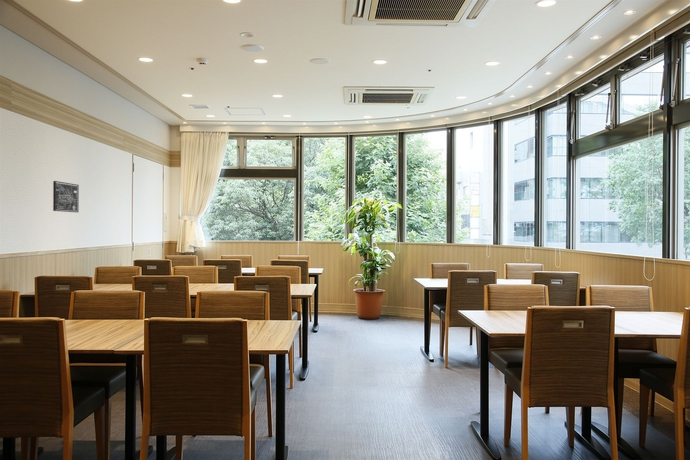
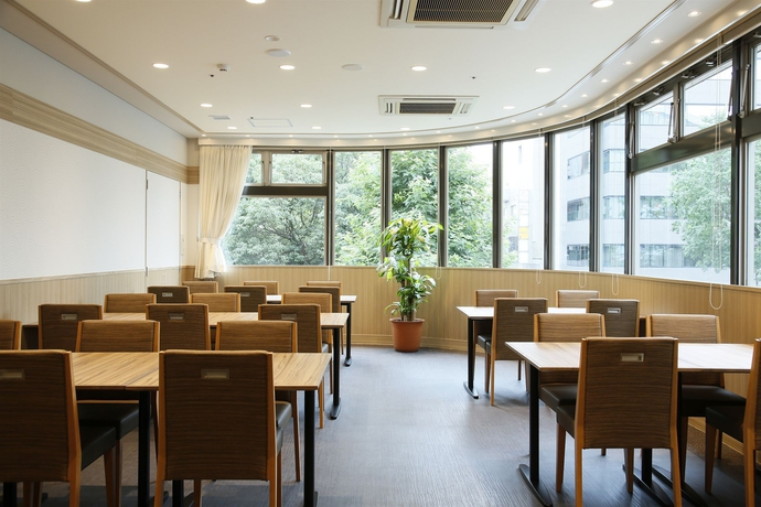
- wall art (66, 197)
